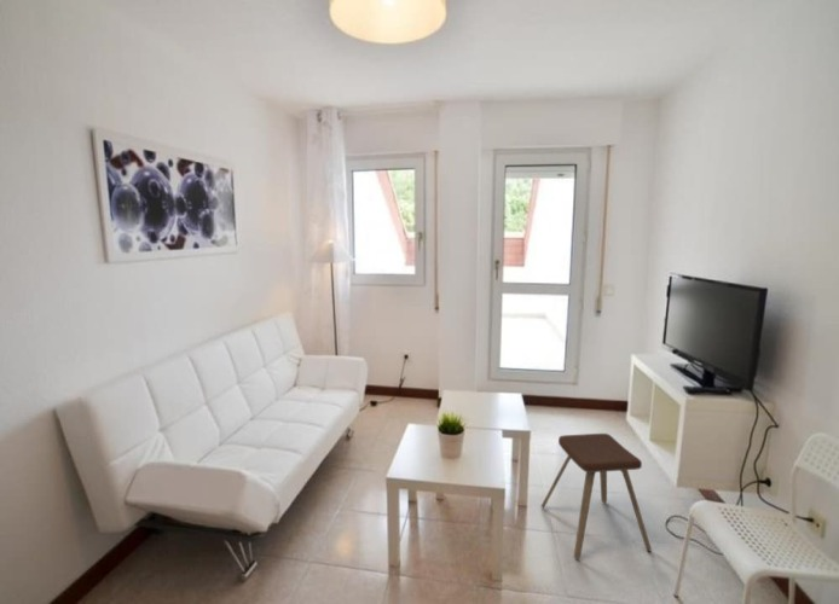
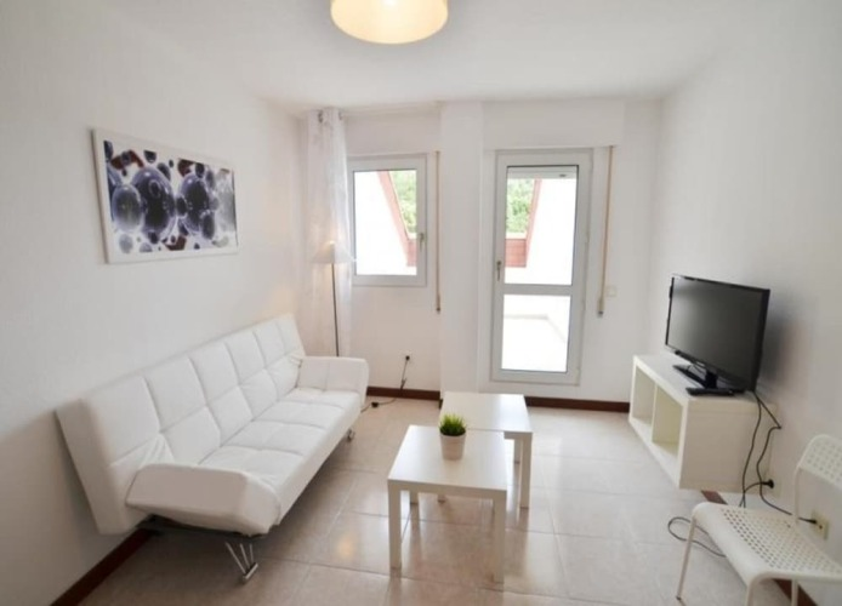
- music stool (591, 488)
